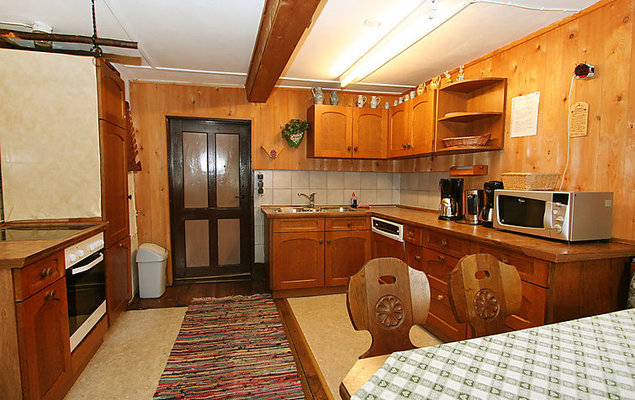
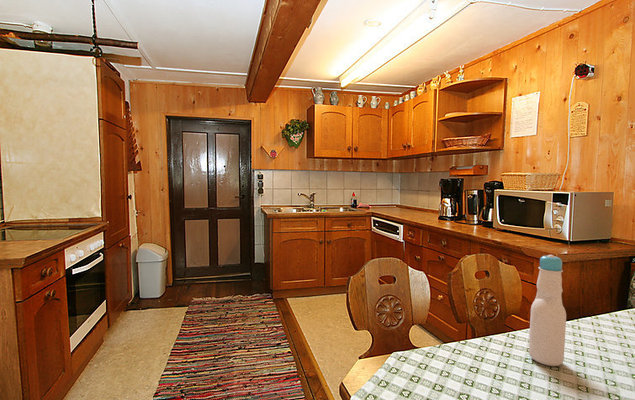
+ bottle (548, 308)
